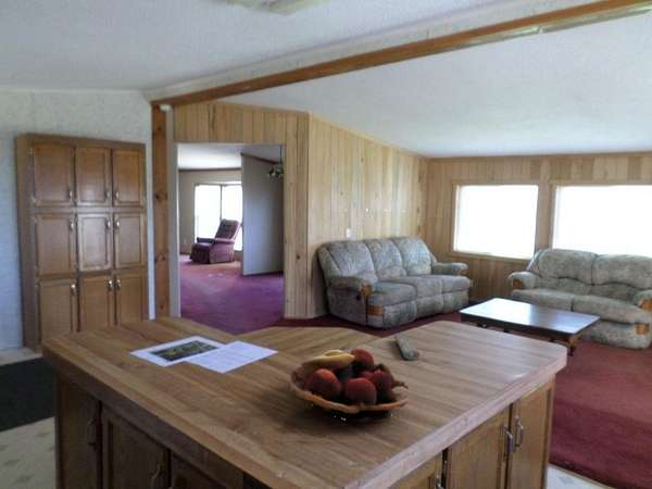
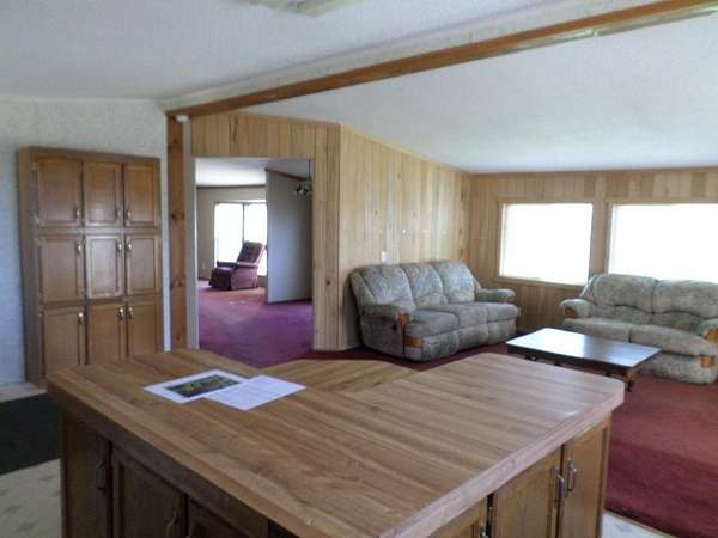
- remote control (405, 346)
- fruit basket (347, 379)
